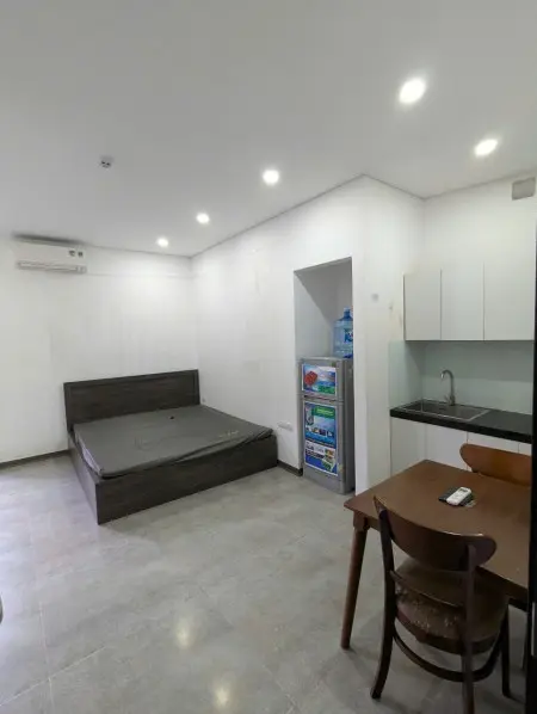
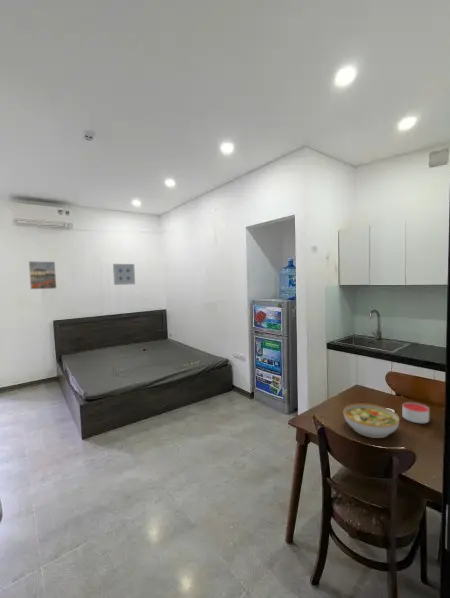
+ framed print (42, 275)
+ candle (415, 412)
+ bowl (370, 421)
+ wall art (124, 274)
